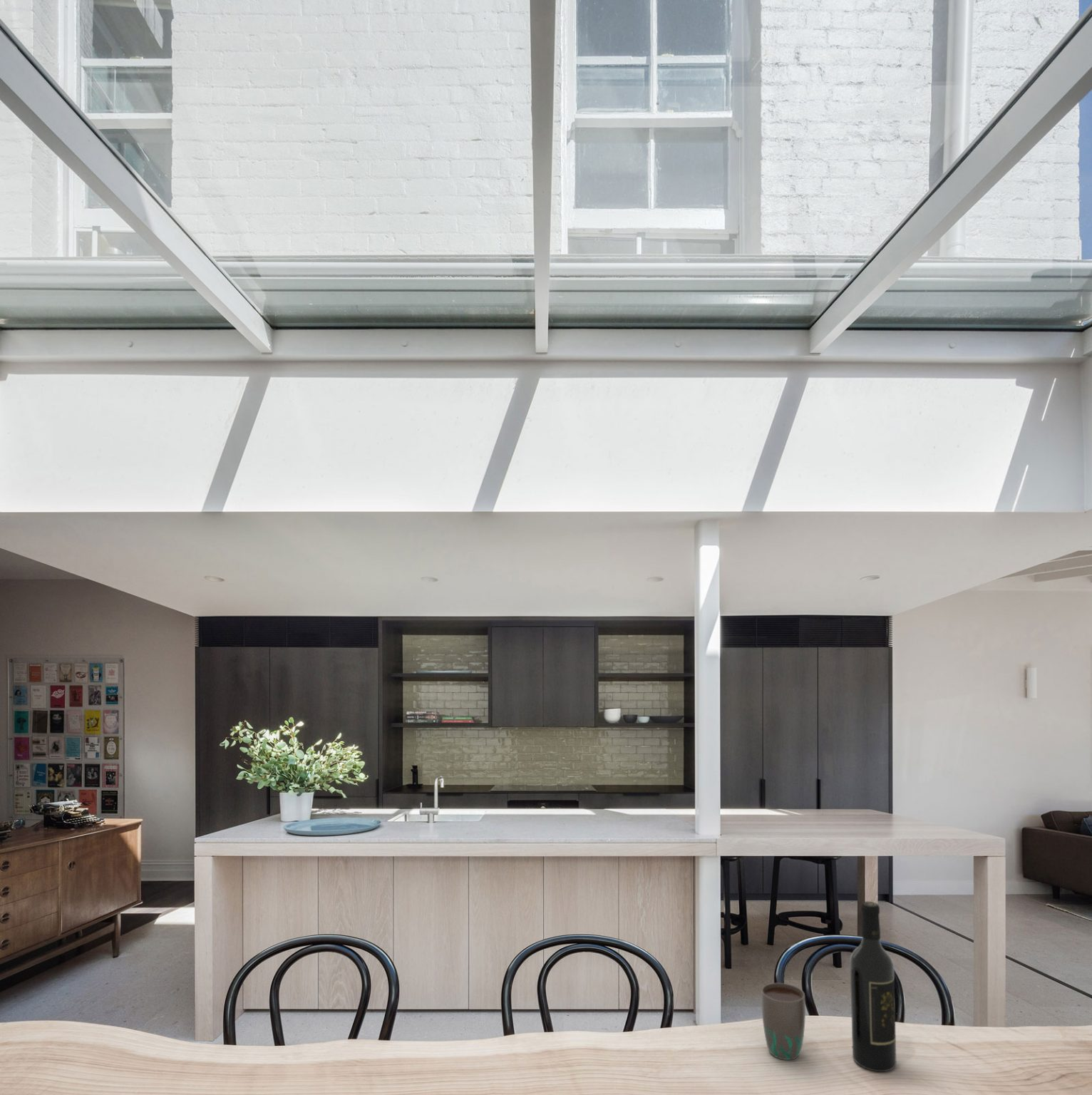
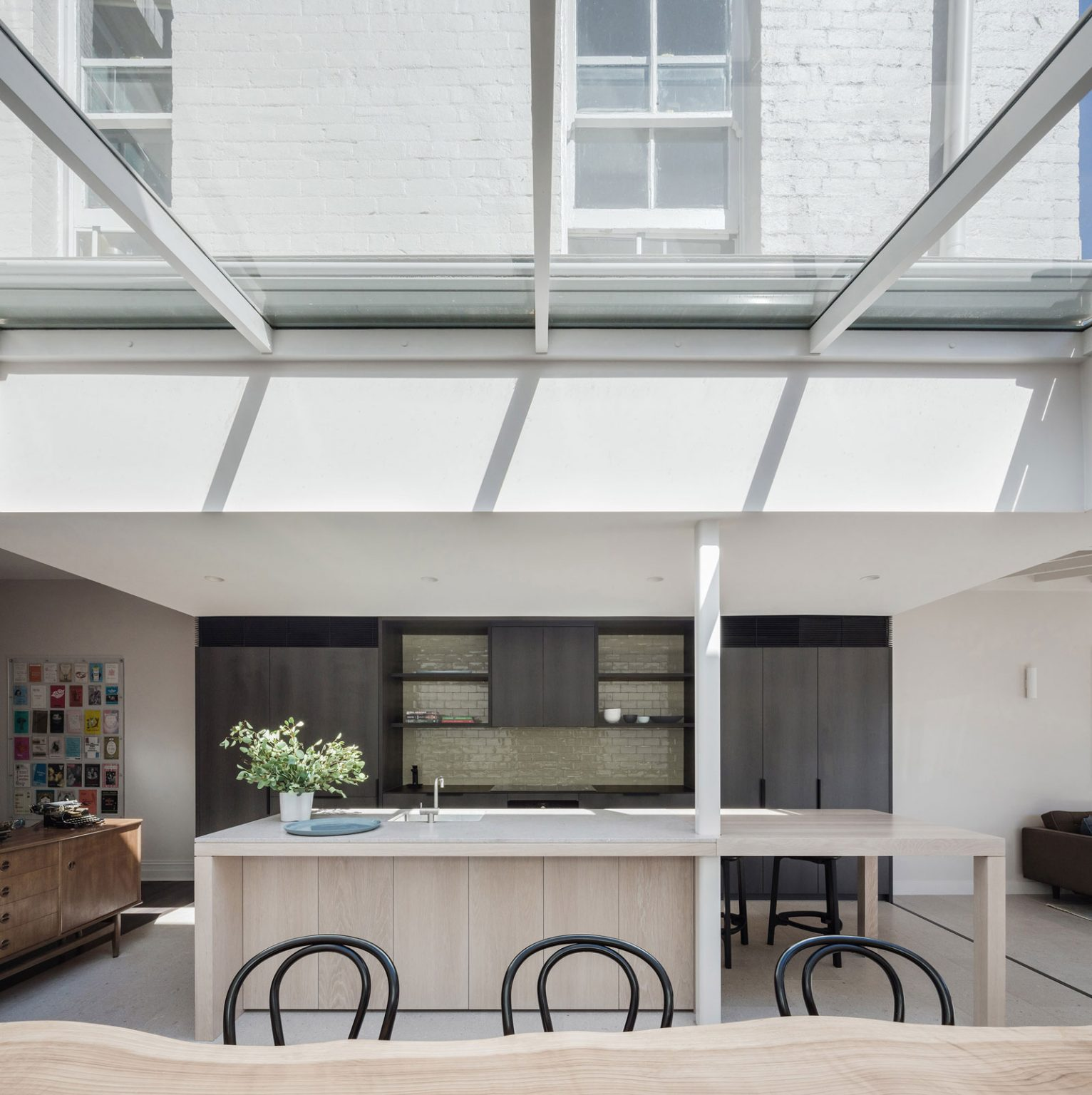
- wine bottle (872, 982)
- mug (780, 1017)
